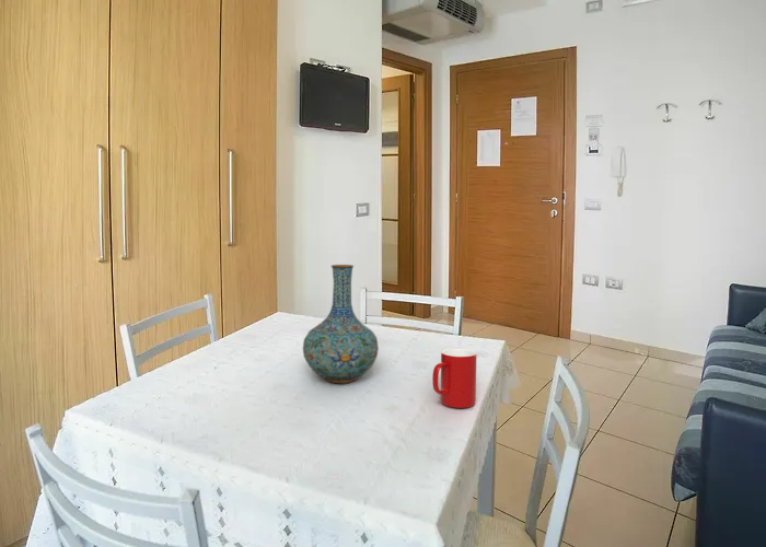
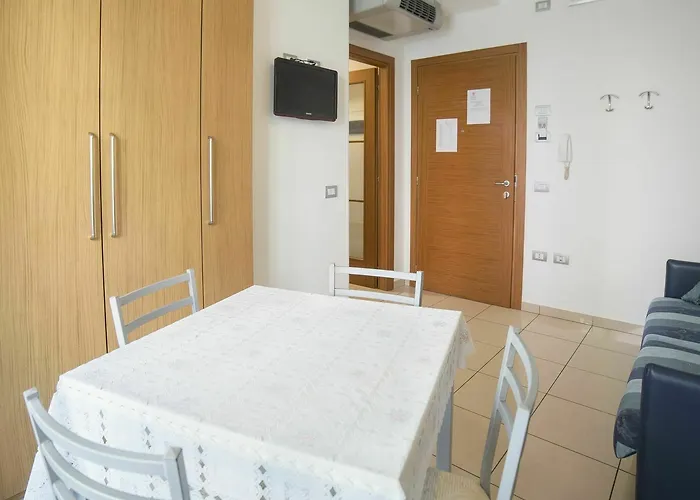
- cup (451, 377)
- vase (340, 322)
